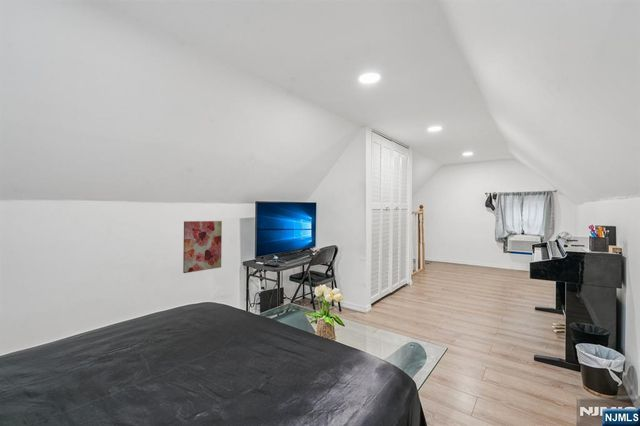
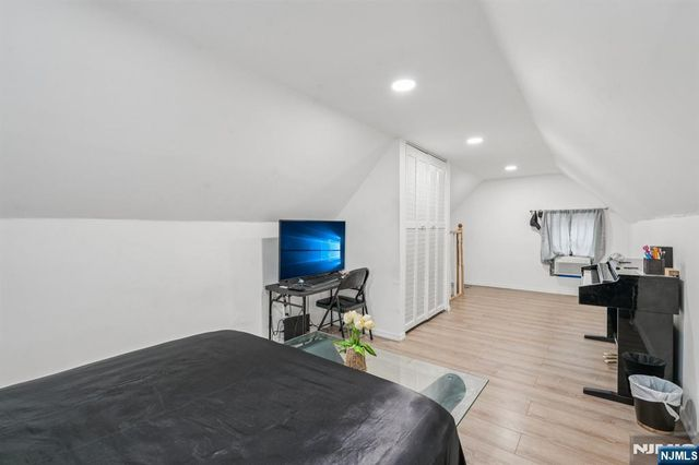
- wall art (203, 245)
